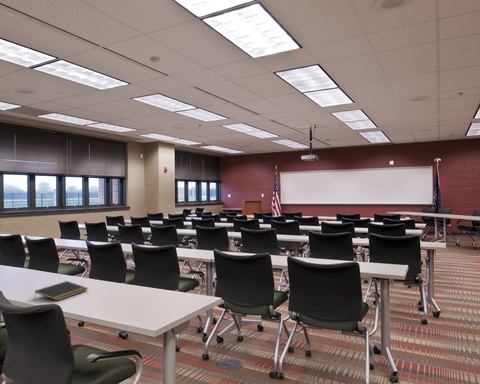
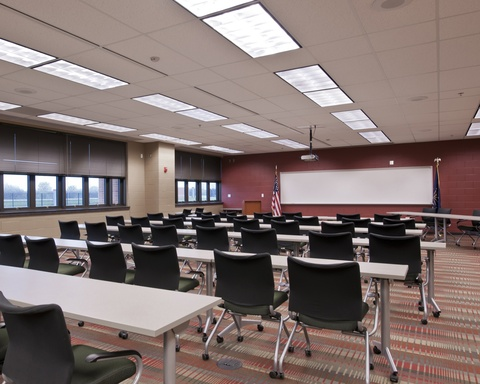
- notepad (62, 290)
